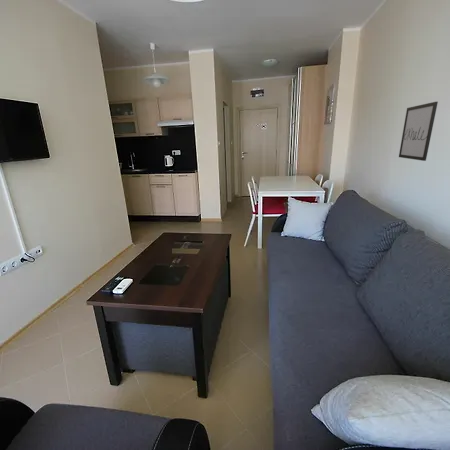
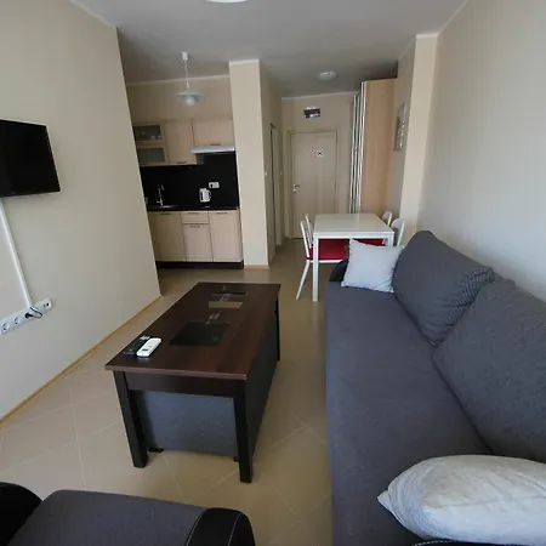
- wall art (415, 132)
